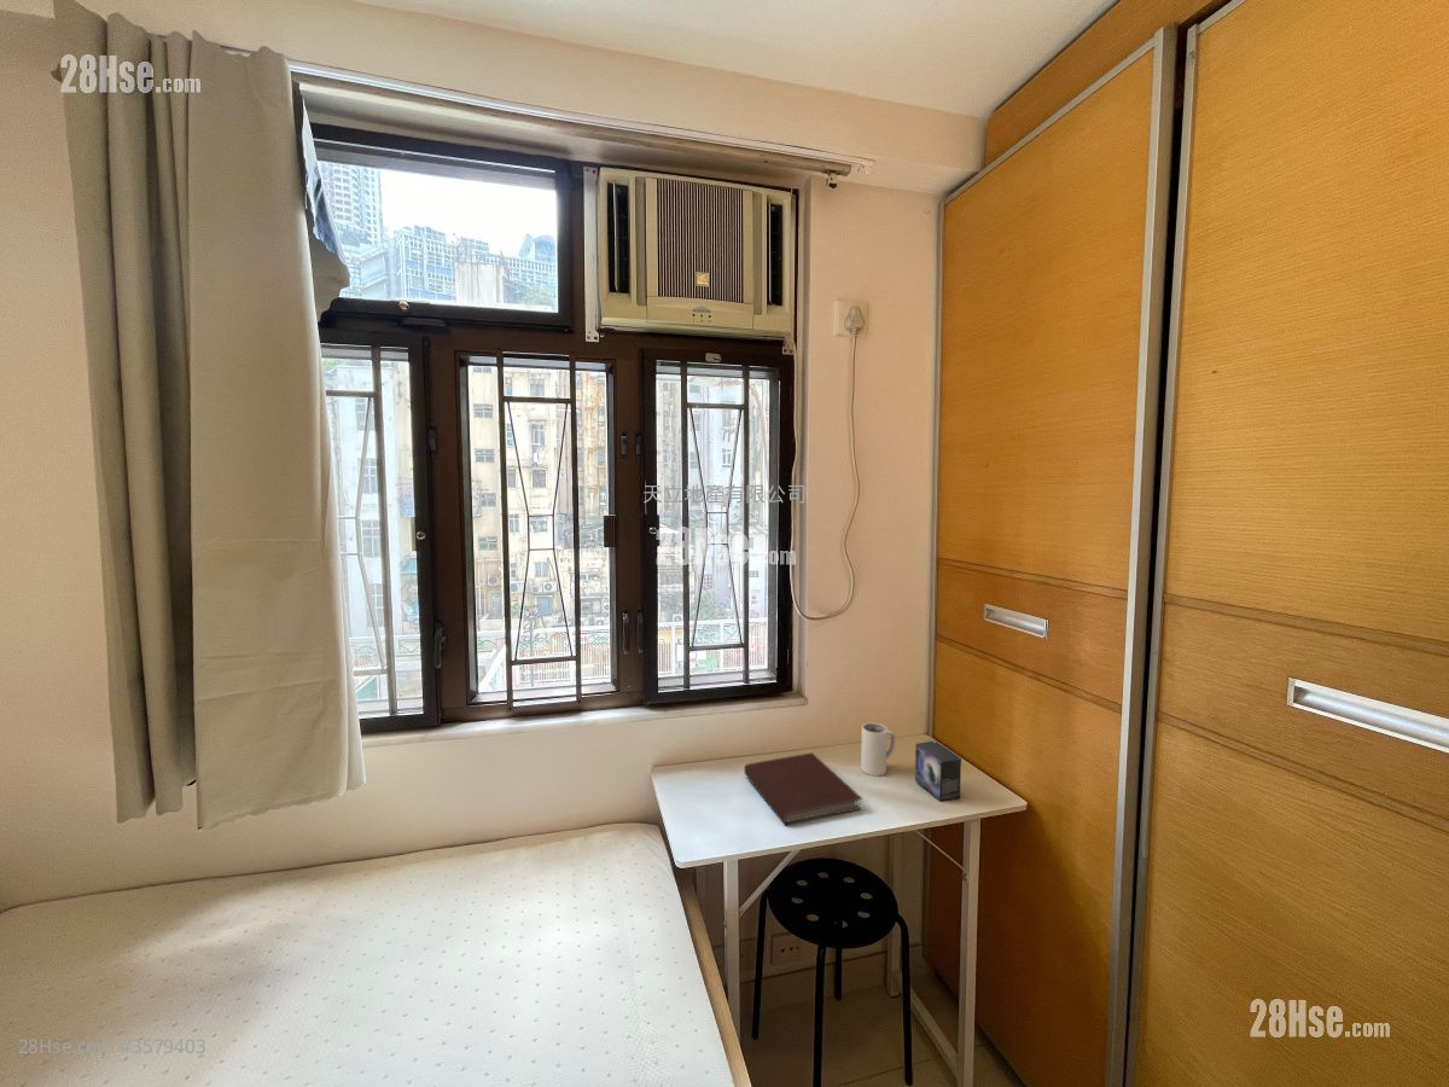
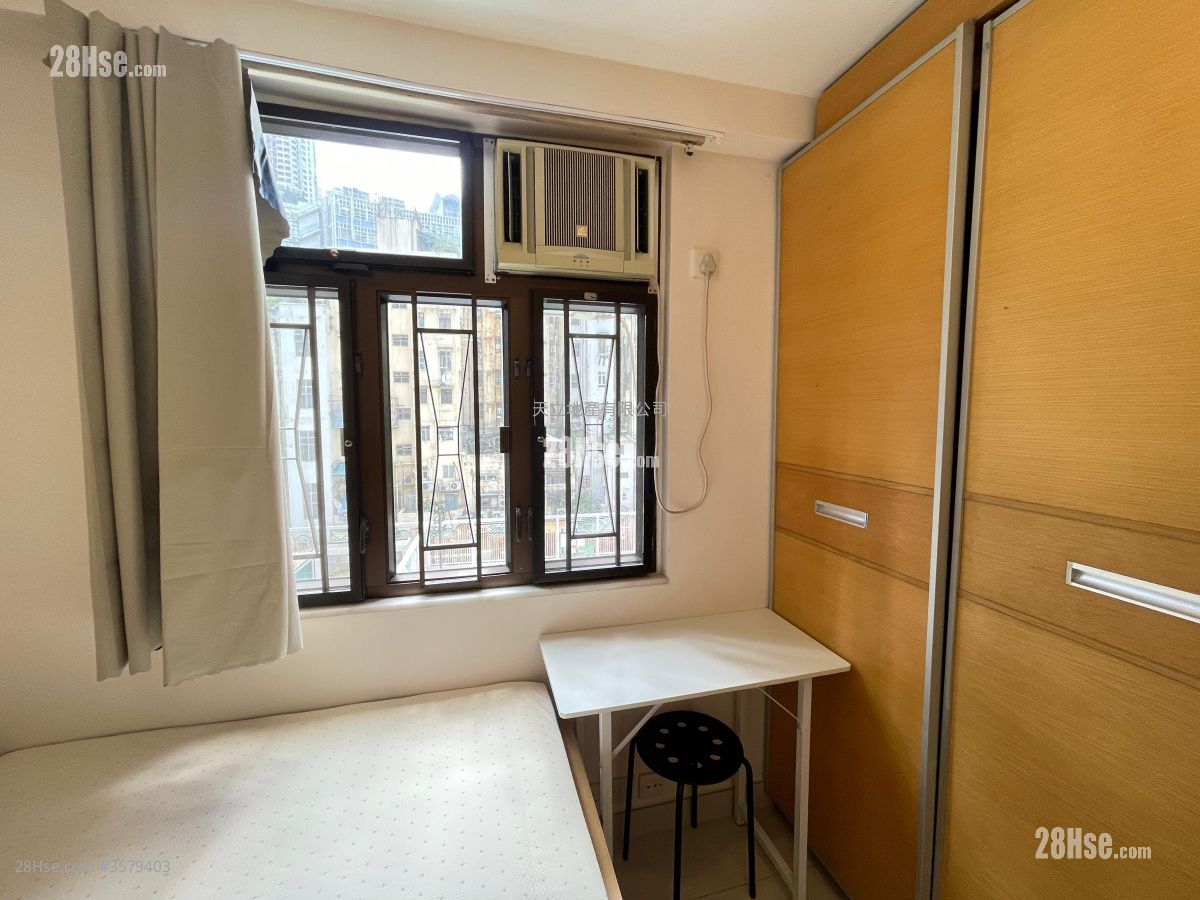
- small box (937, 769)
- mug (878, 748)
- notebook (799, 786)
